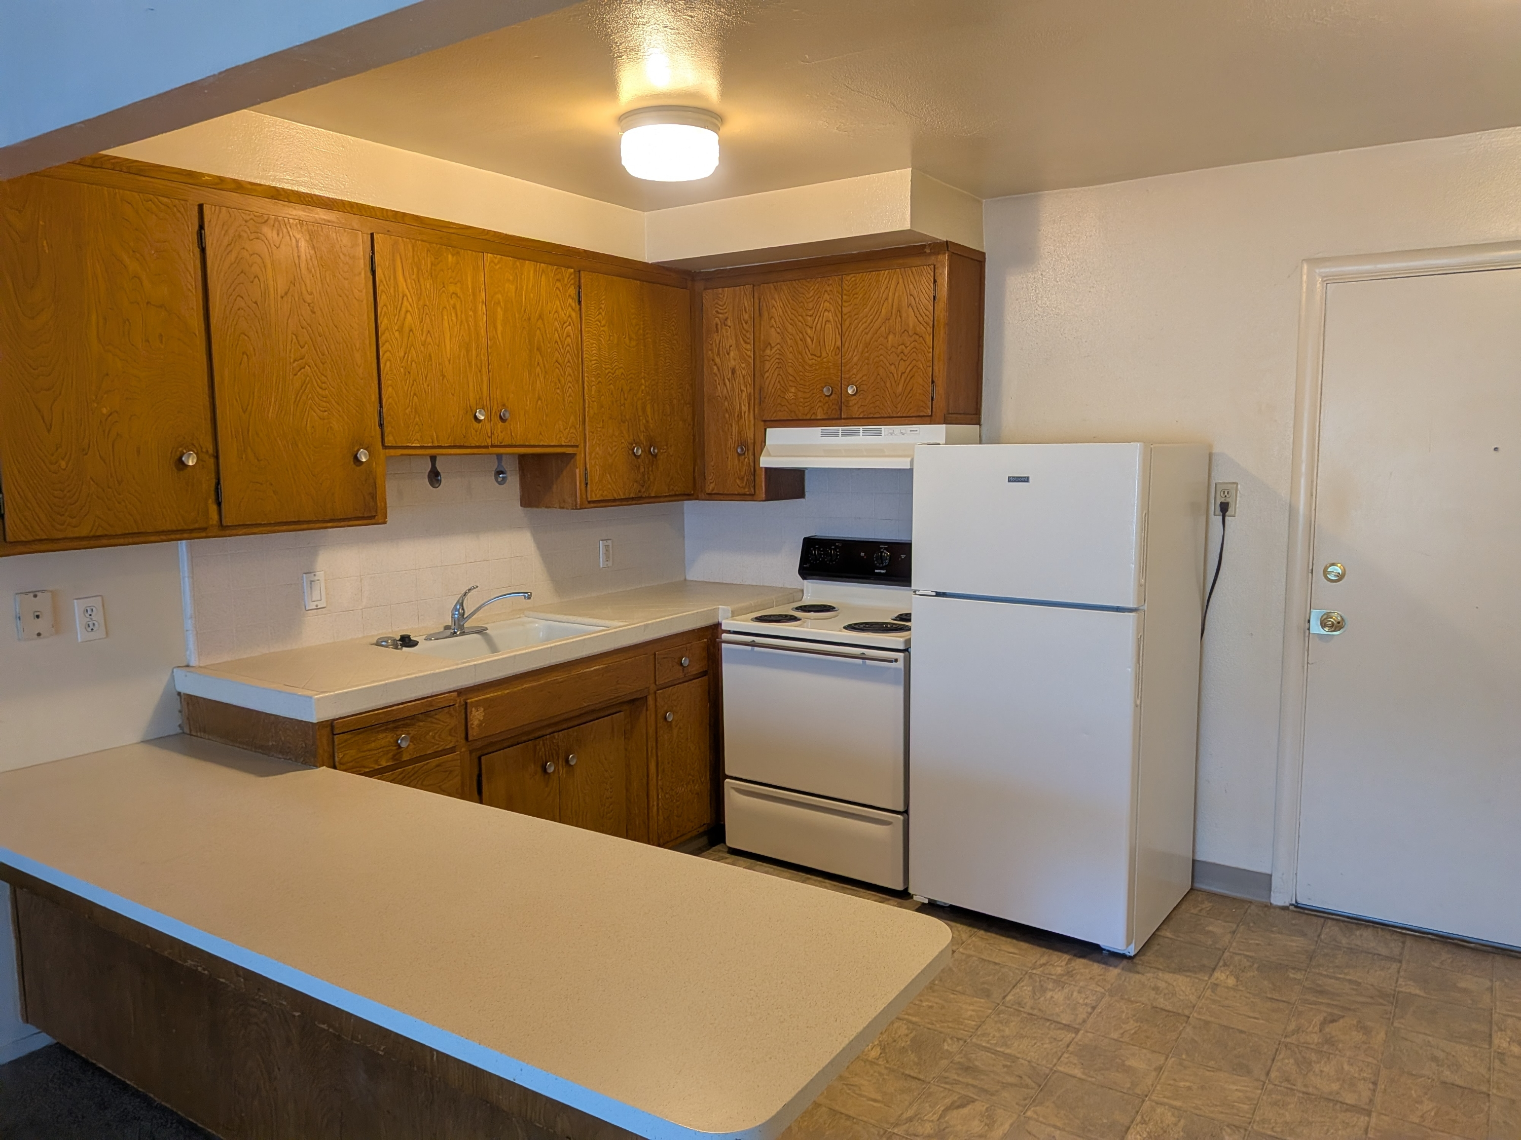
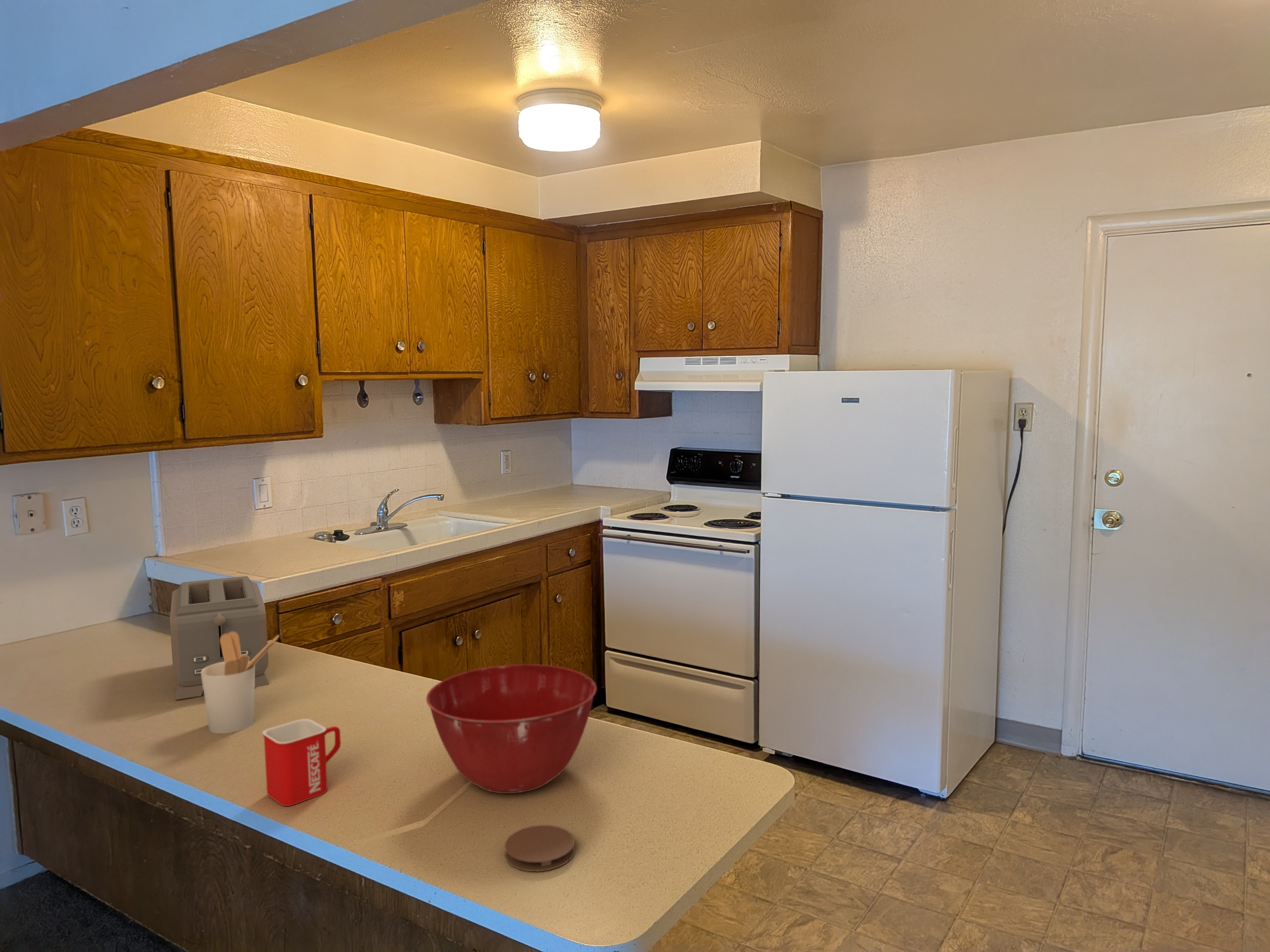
+ utensil holder (243, 681)
+ mixing bowl (514, 732)
+ mug (306, 758)
+ coaster (540, 847)
+ toaster (219, 633)
